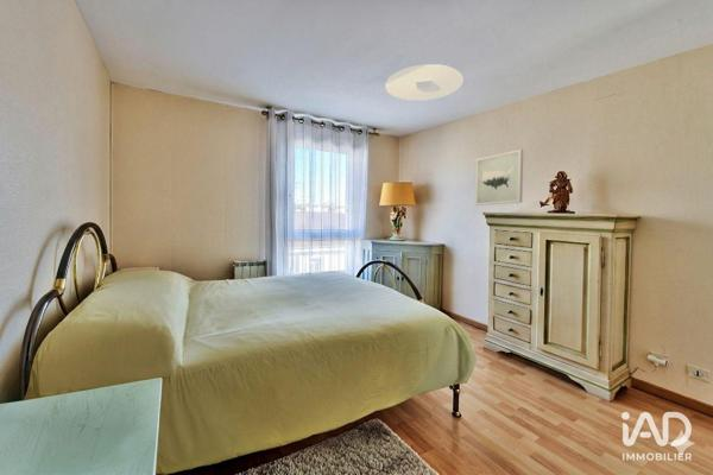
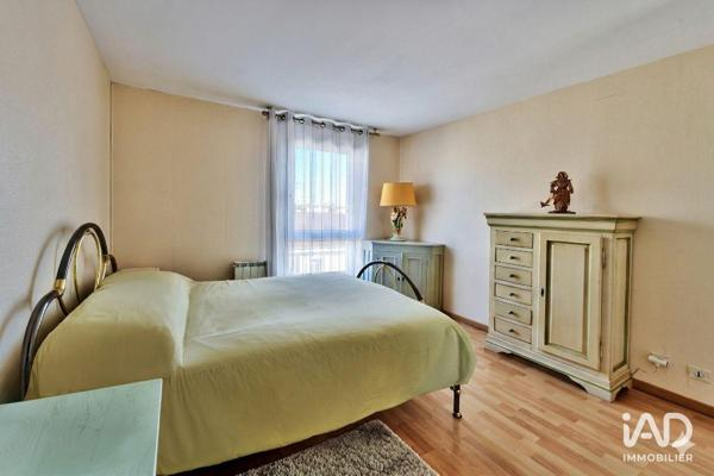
- ceiling light (423, 81)
- wall art (497, 179)
